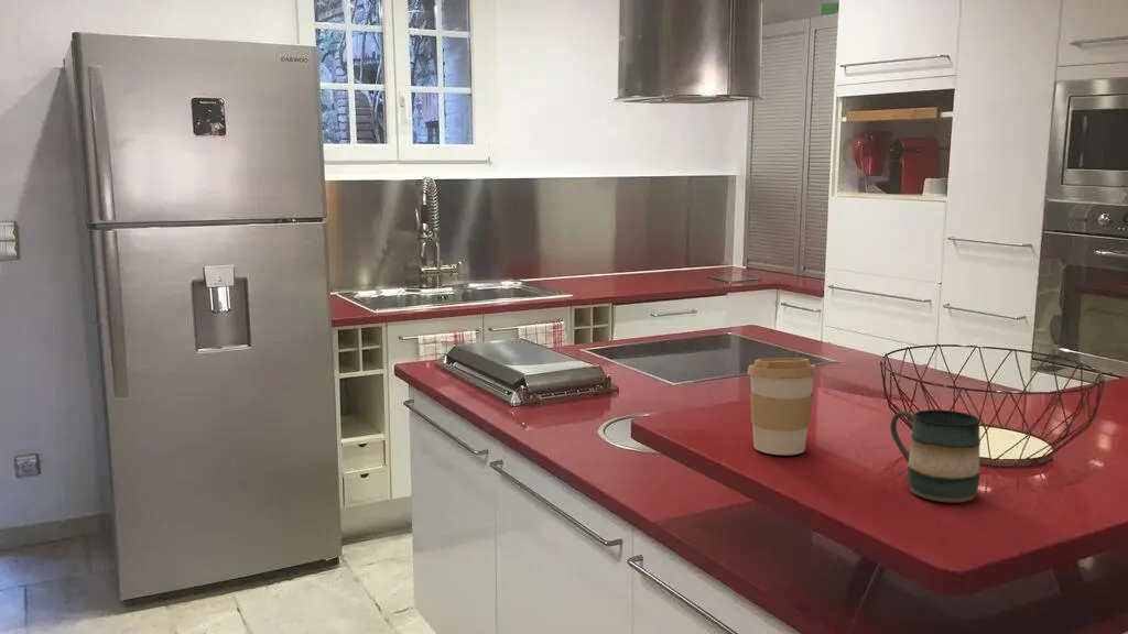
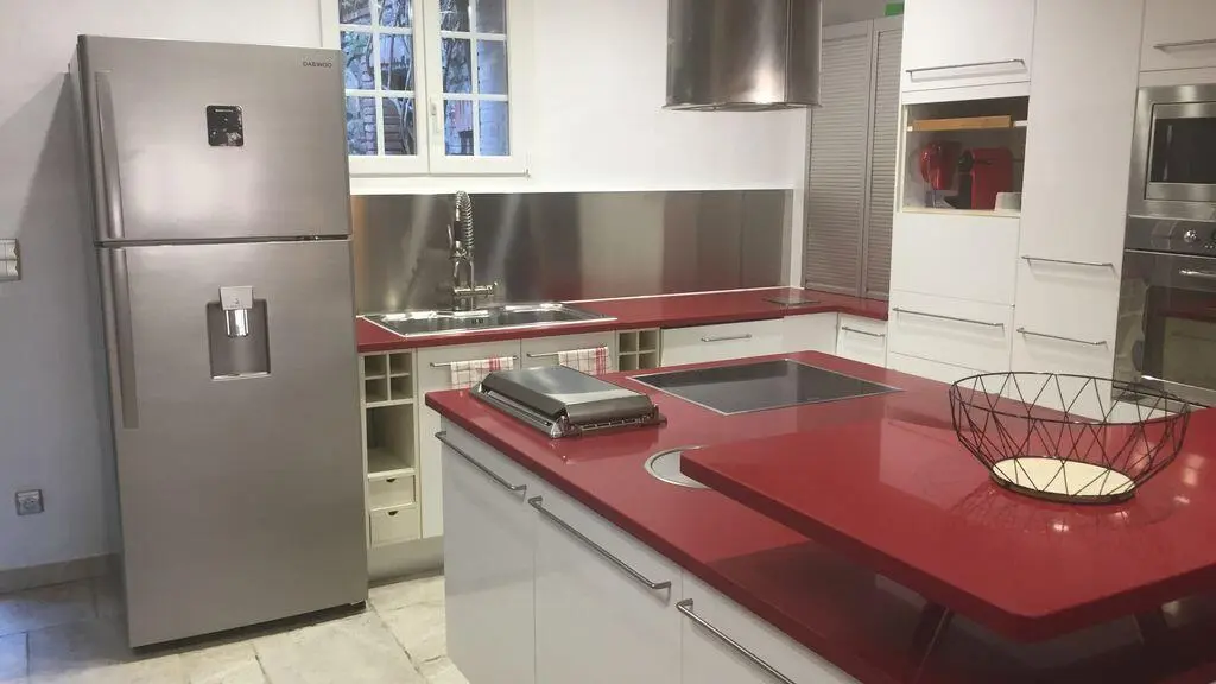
- coffee cup (780, 402)
- mug (931, 450)
